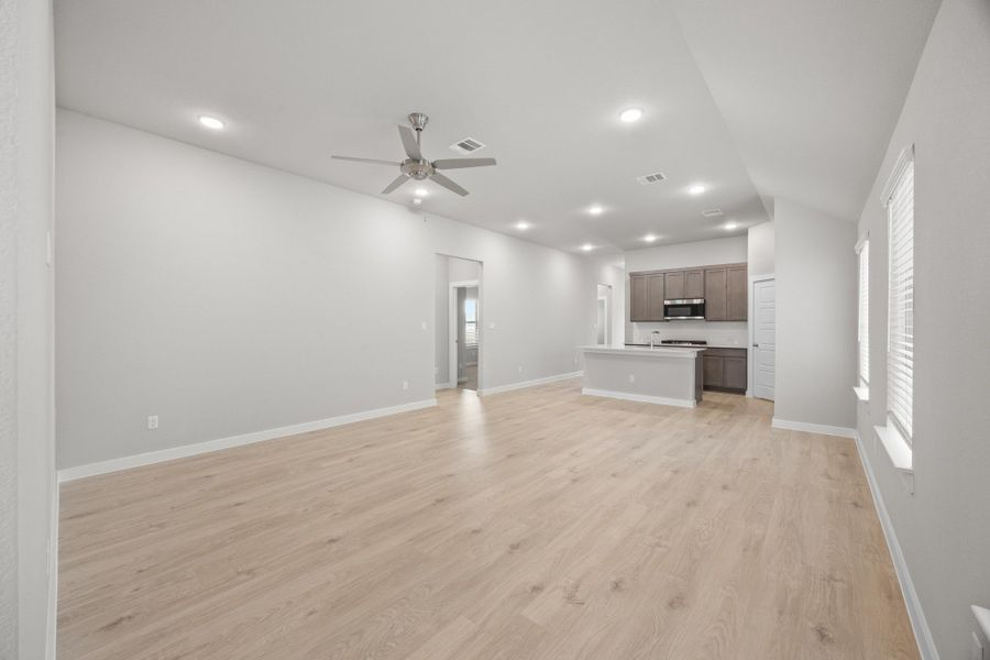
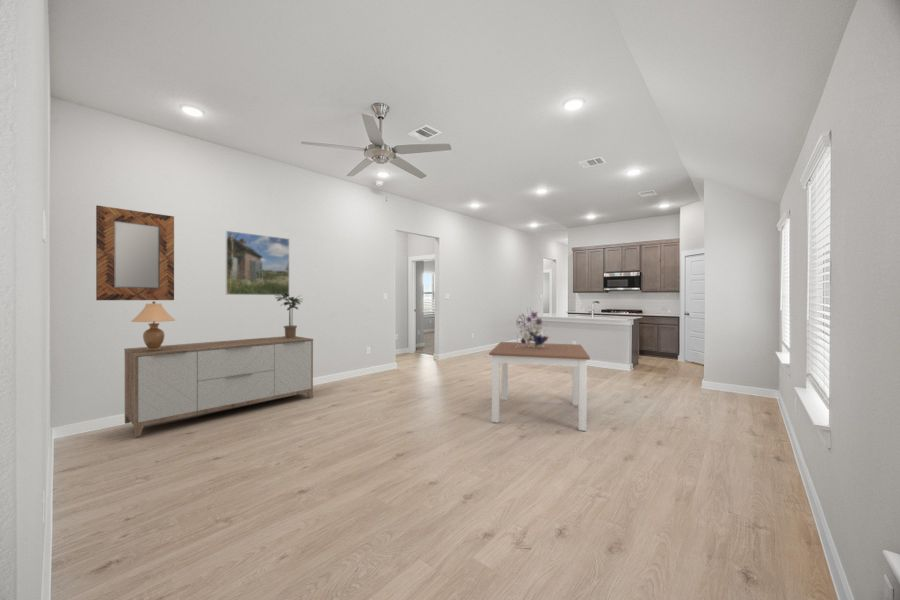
+ bouquet (533, 324)
+ dining table (538, 364)
+ sideboard (229, 376)
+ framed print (259, 265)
+ home mirror (137, 255)
+ potted plant (290, 314)
+ table lamp (153, 325)
